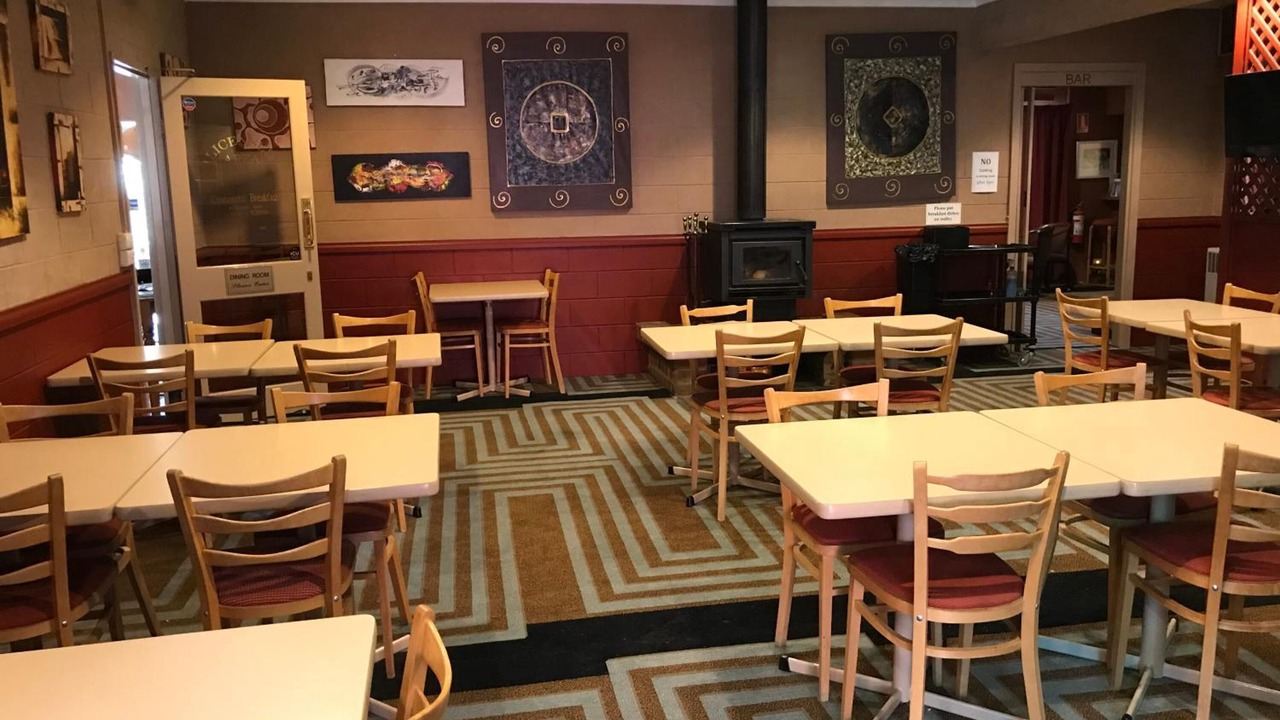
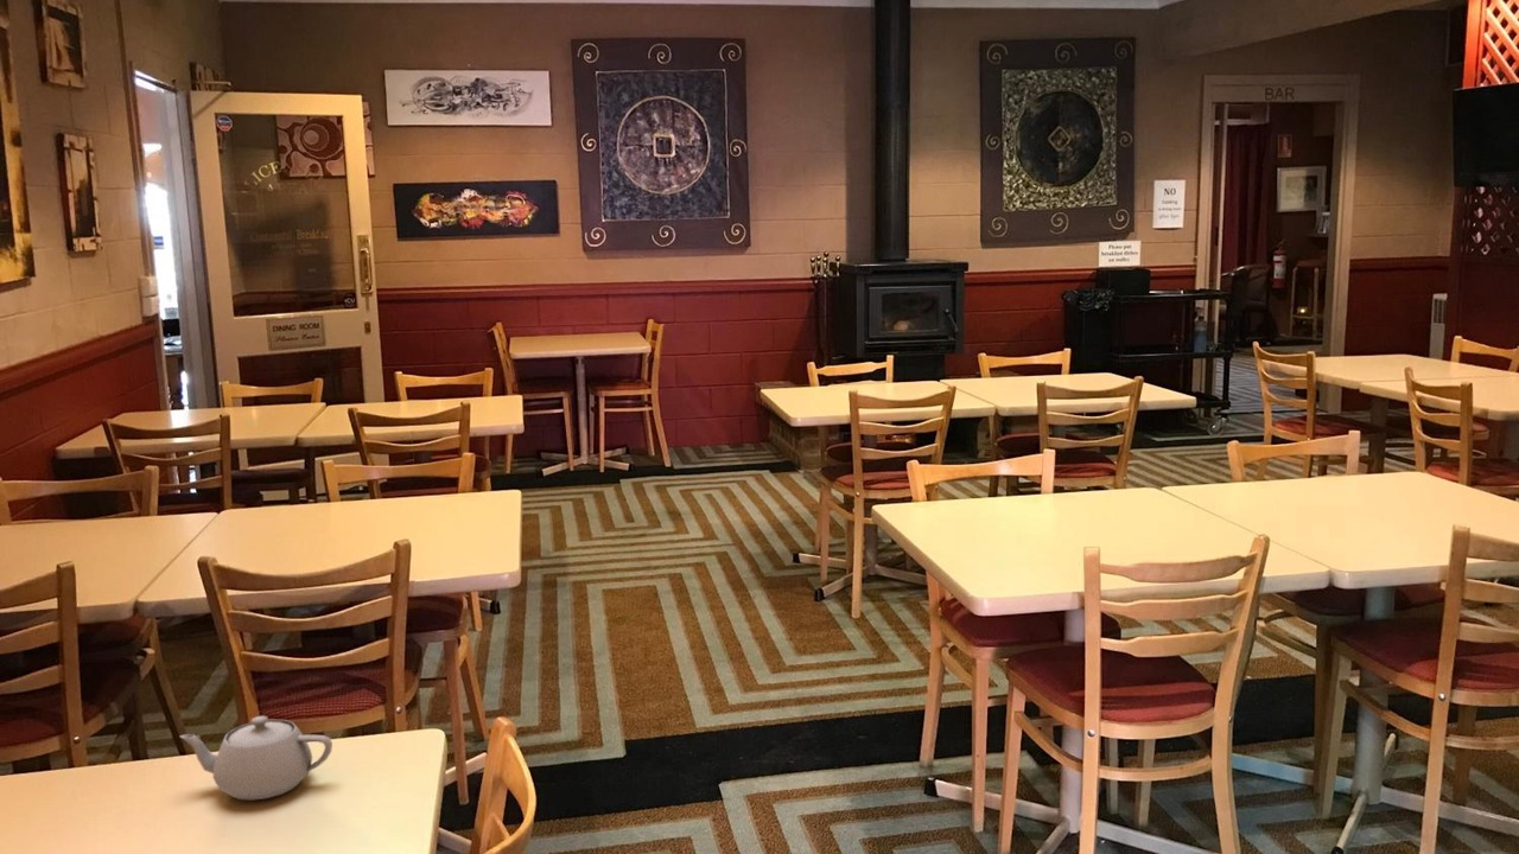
+ teapot (256, 752)
